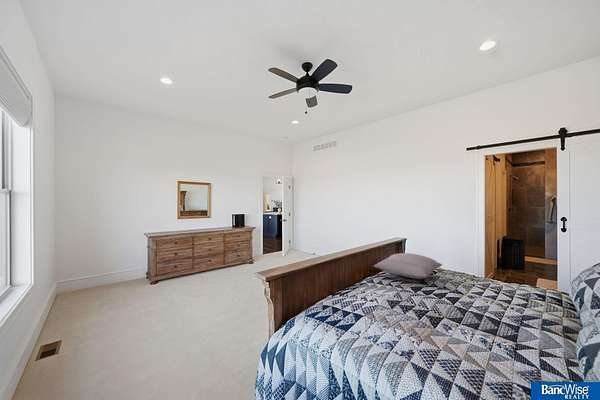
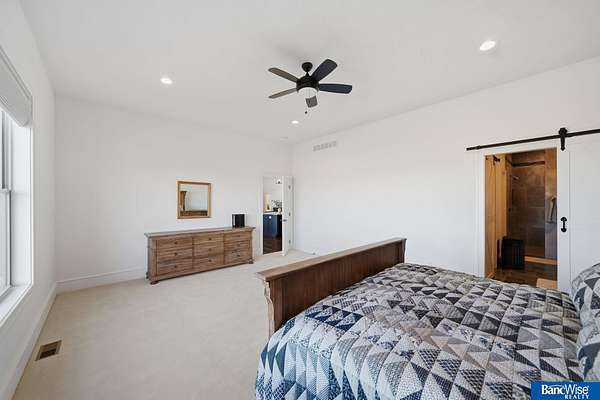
- pillow (407, 265)
